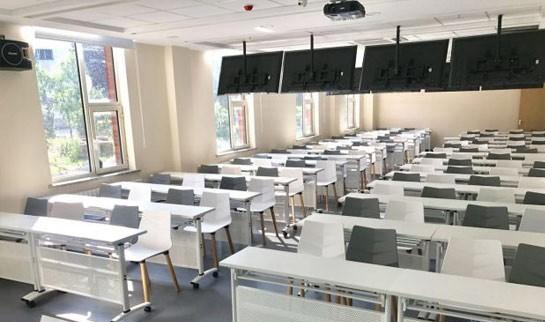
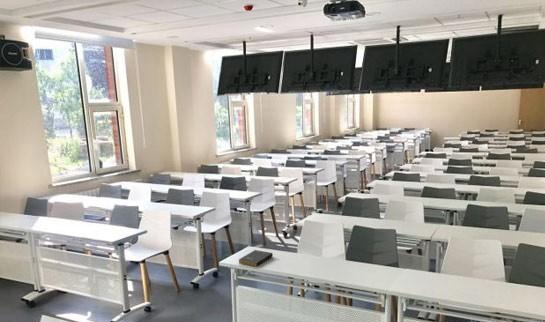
+ book (256, 257)
